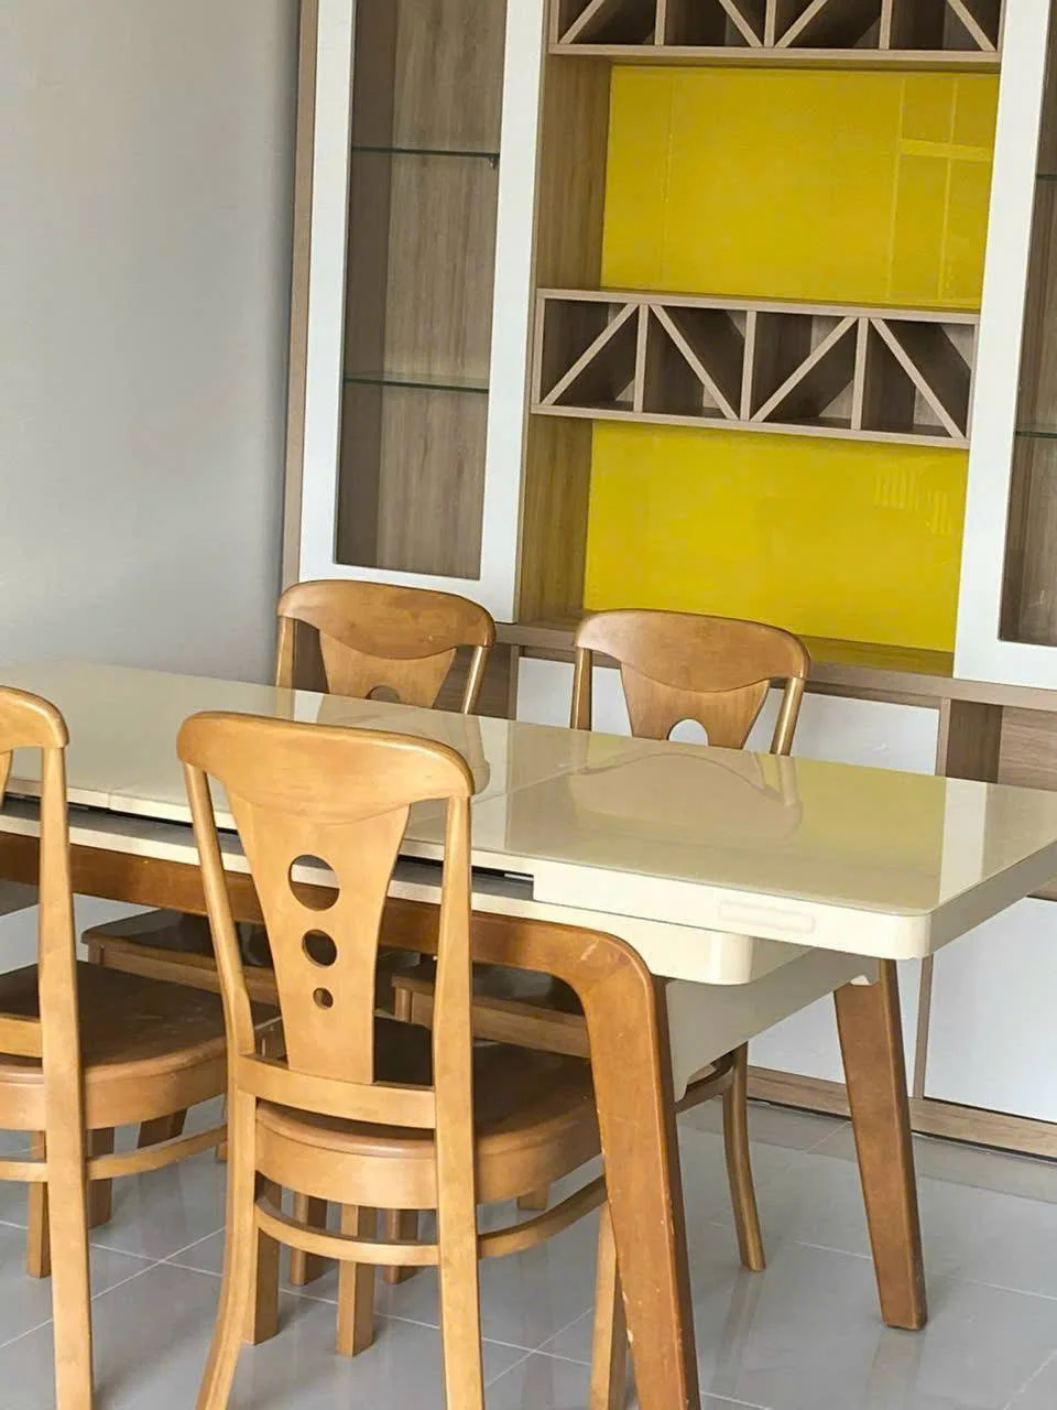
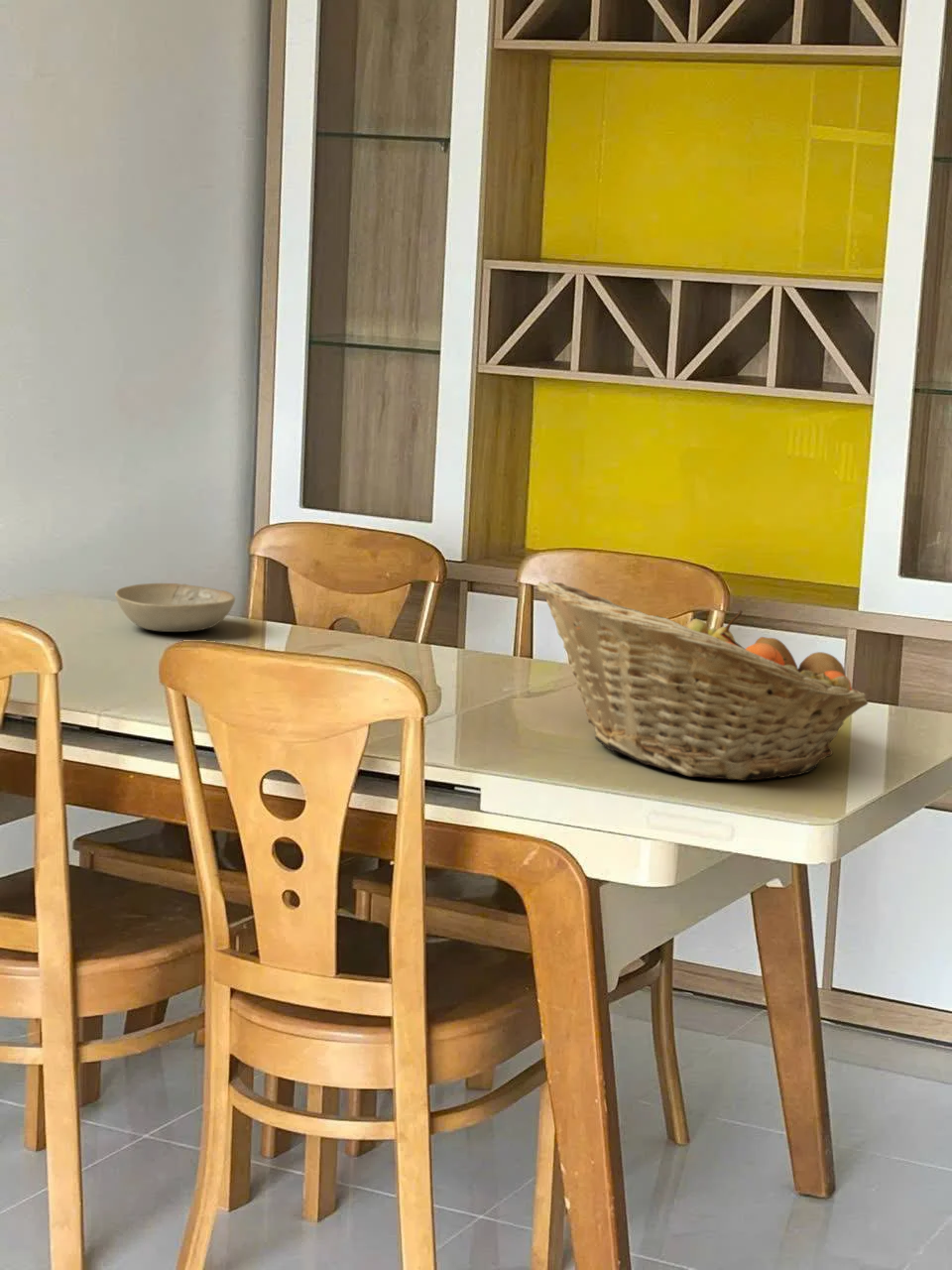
+ bowl (175, 609)
+ fruit basket (694, 671)
